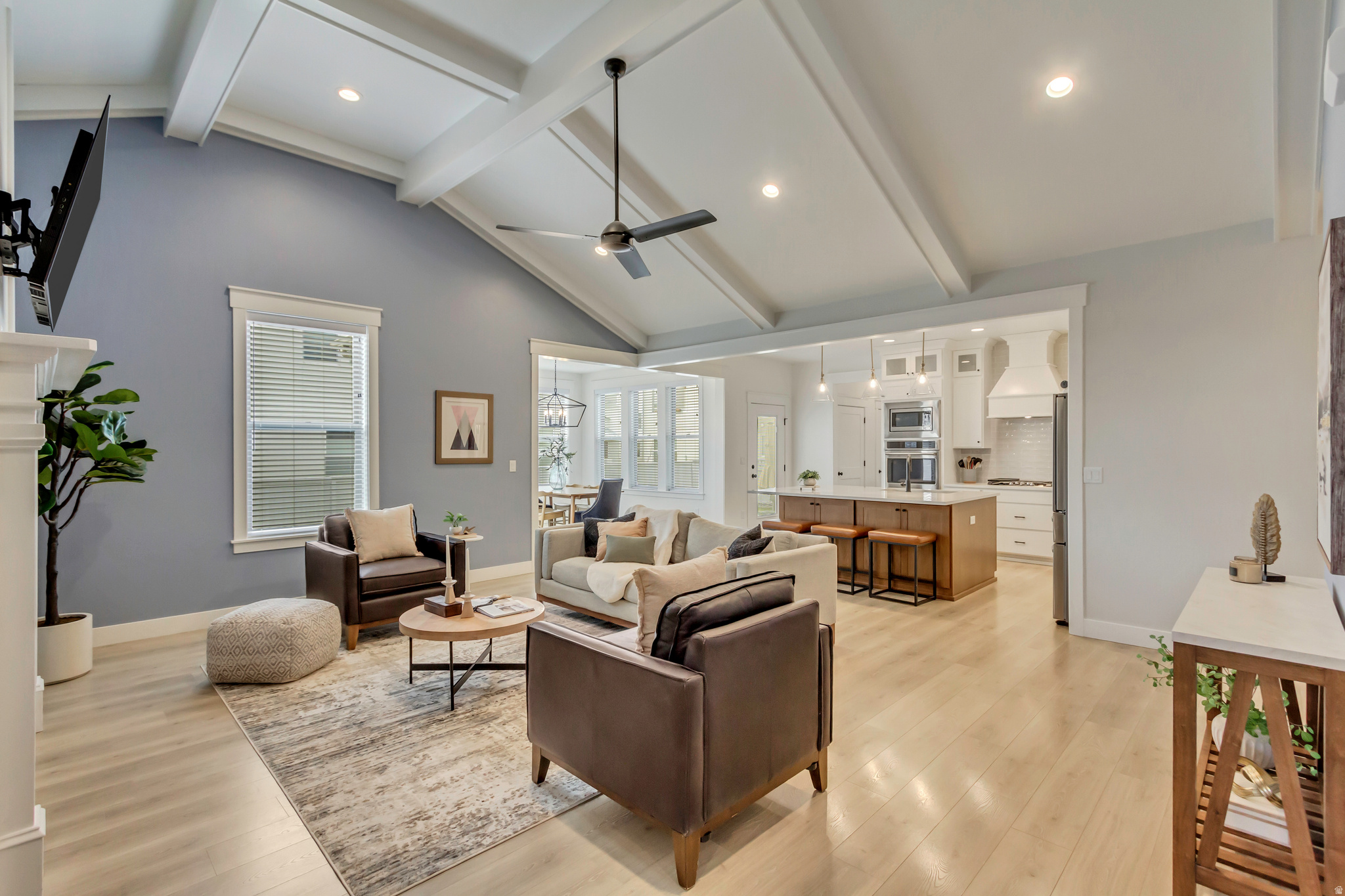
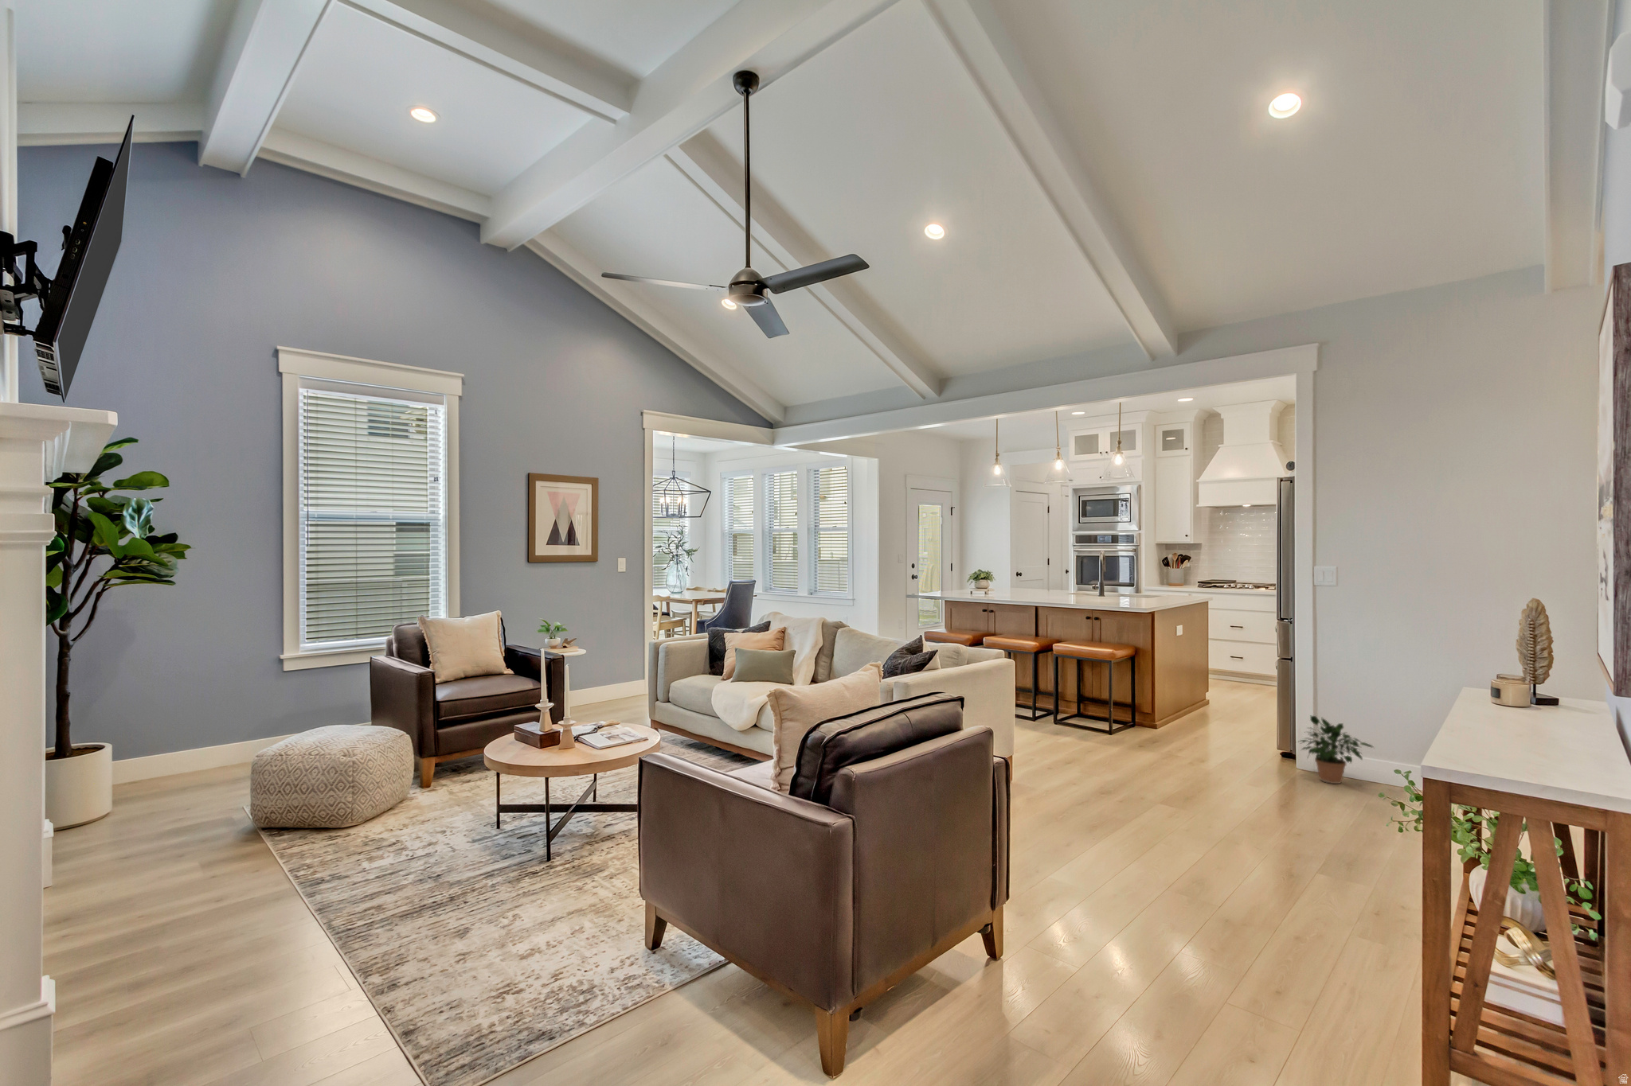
+ potted plant (1336, 749)
